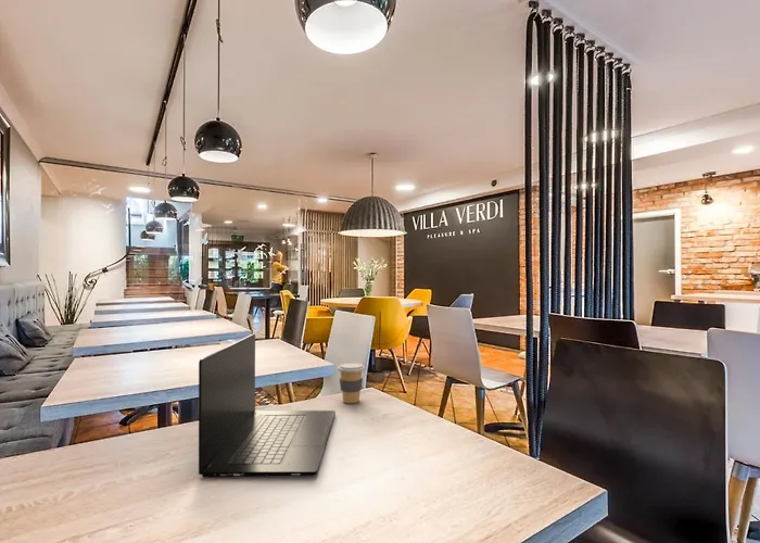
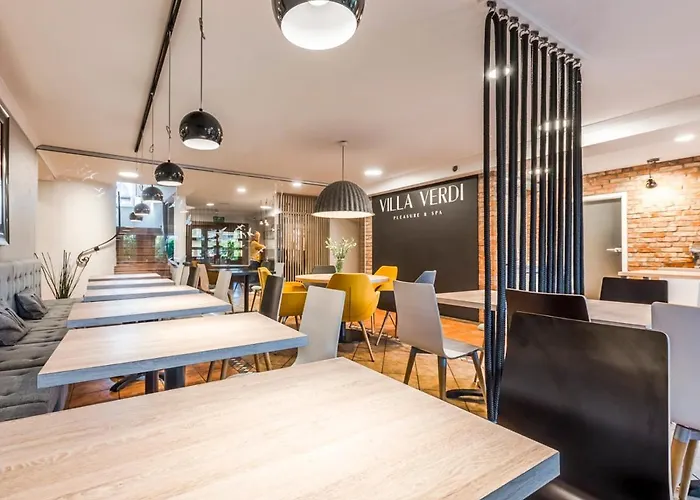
- coffee cup (351, 382)
- laptop (279, 411)
